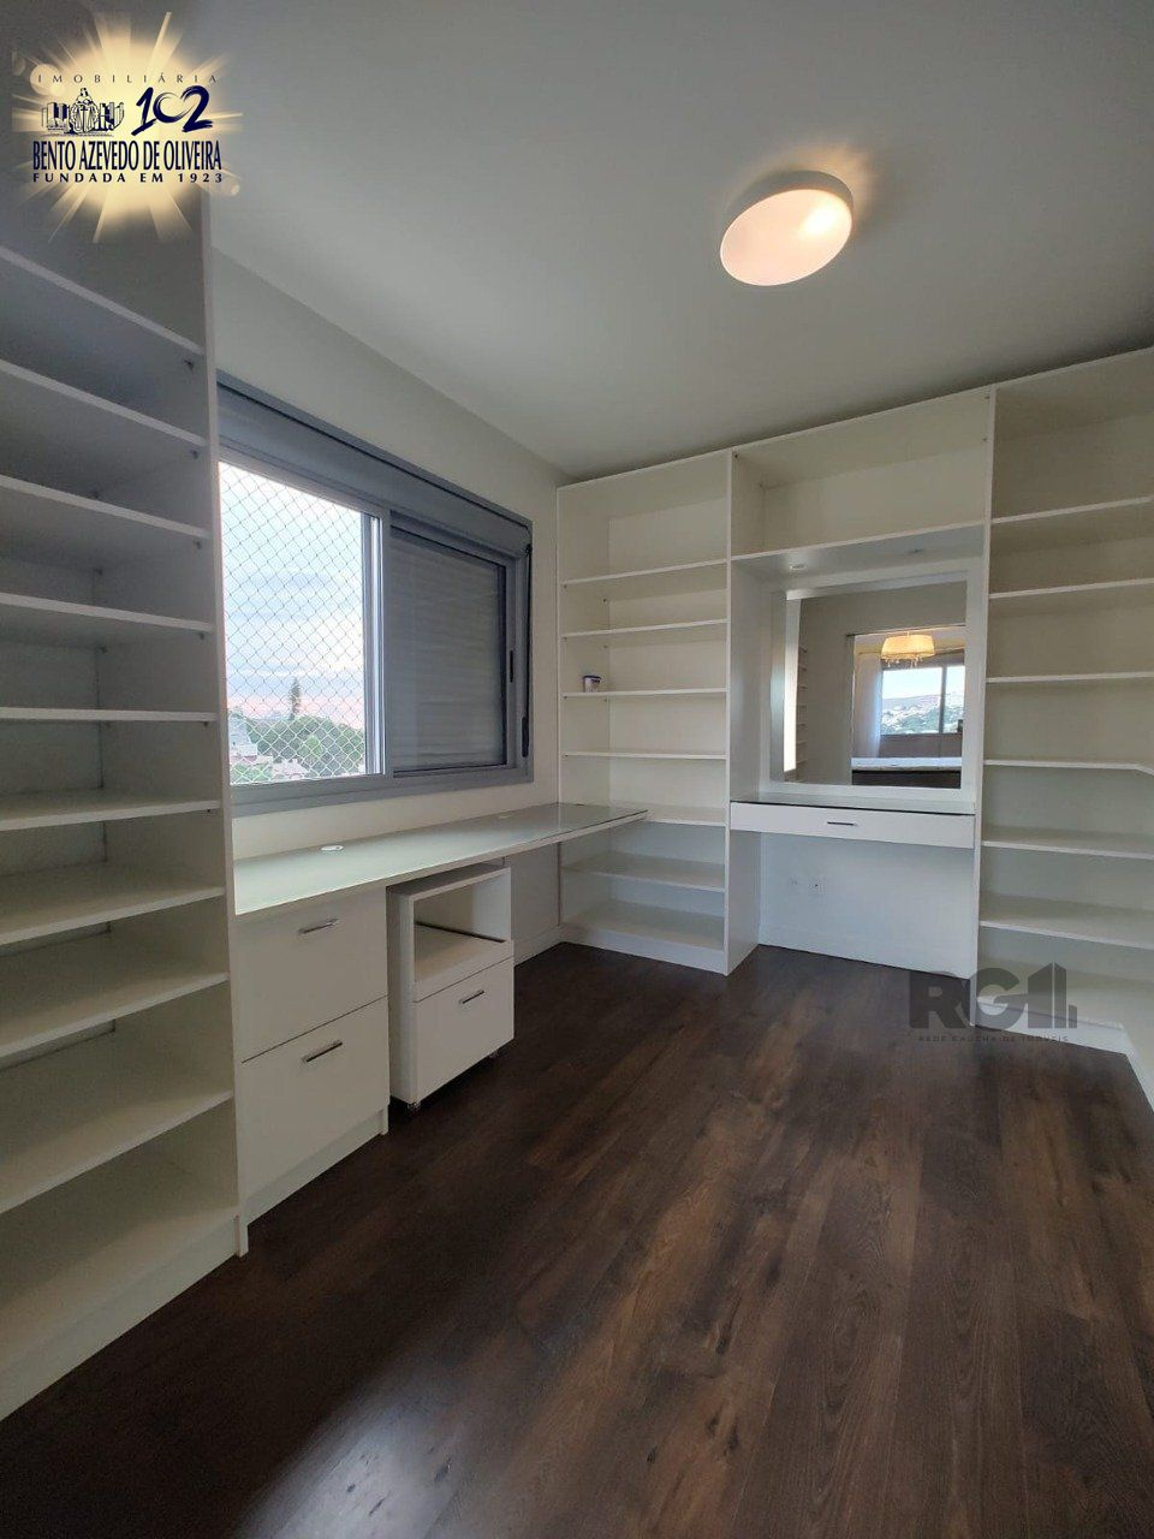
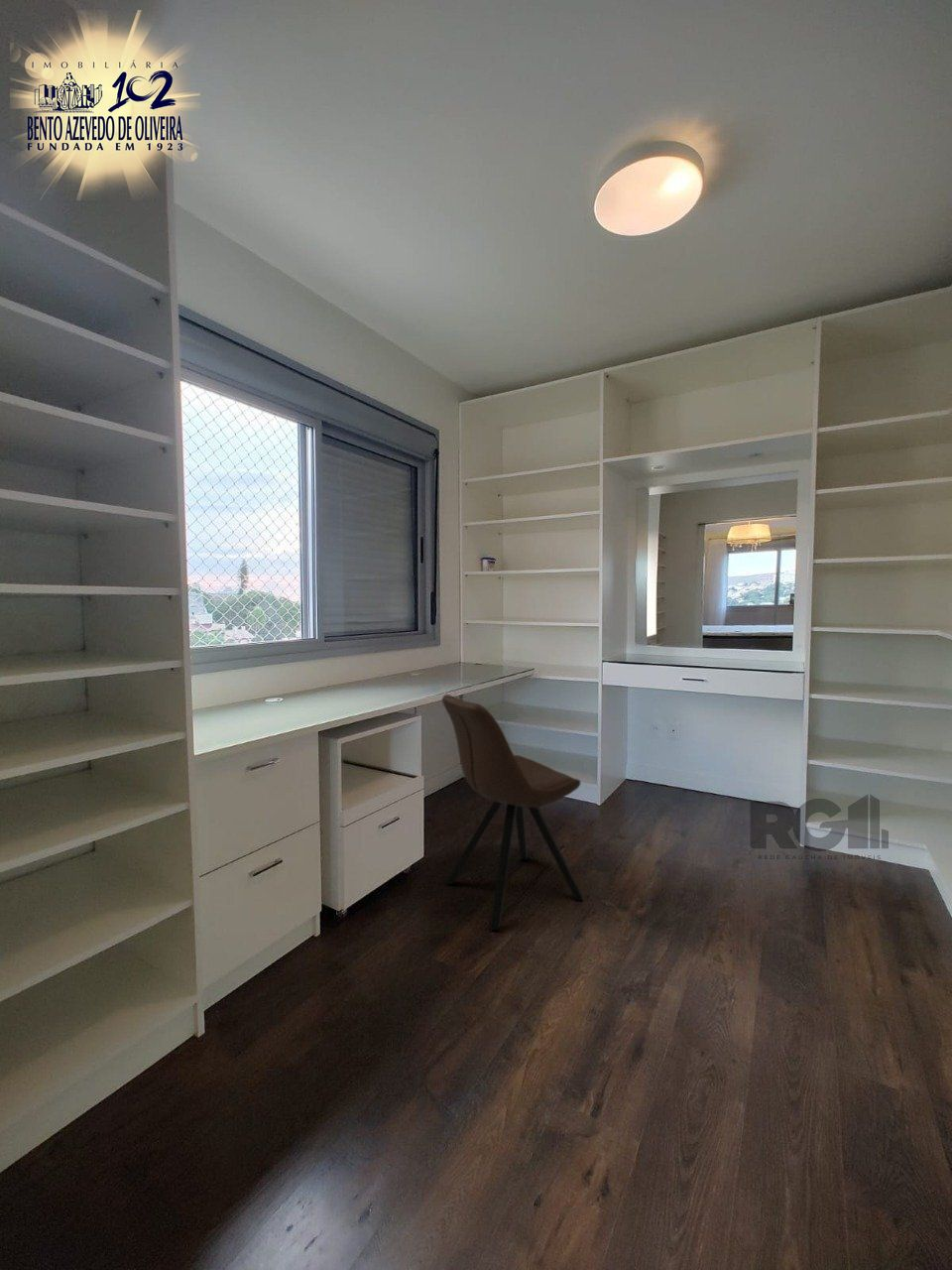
+ chair (512, 793)
